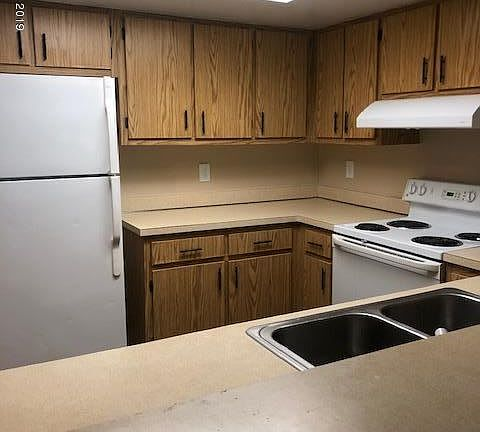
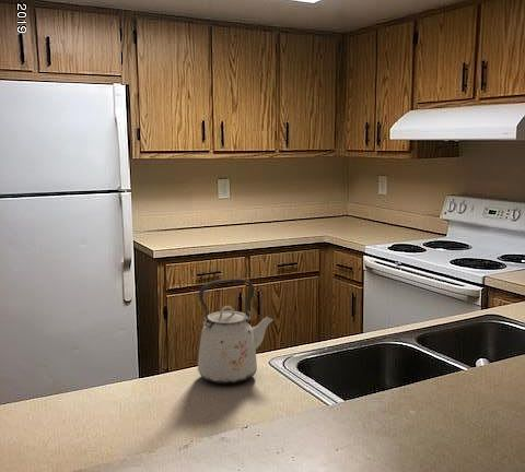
+ kettle (237, 327)
